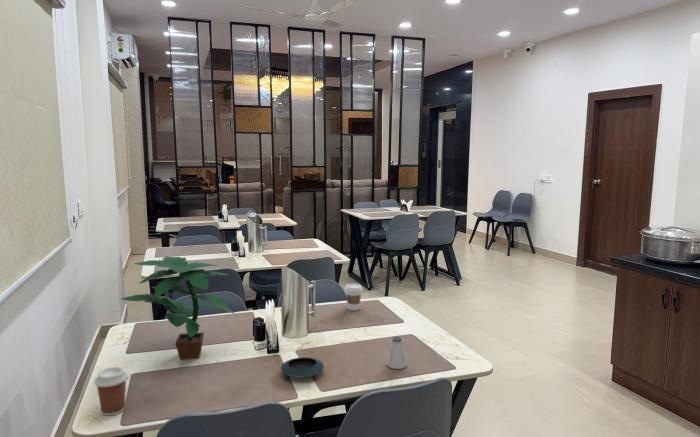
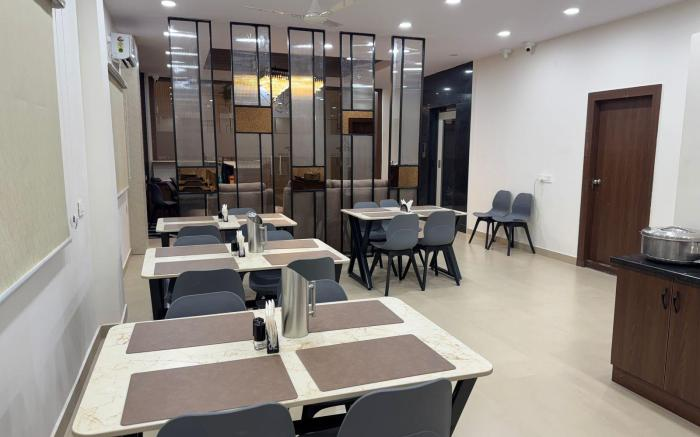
- coffee cup (353, 297)
- saucer (302, 365)
- saltshaker (396, 351)
- potted plant (181, 308)
- coffee cup (112, 390)
